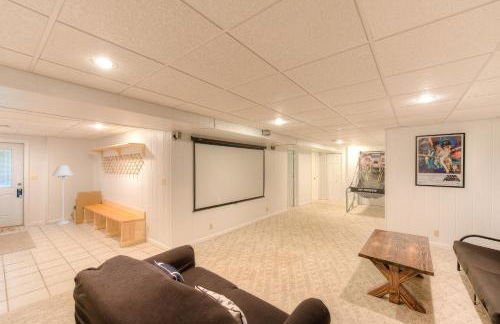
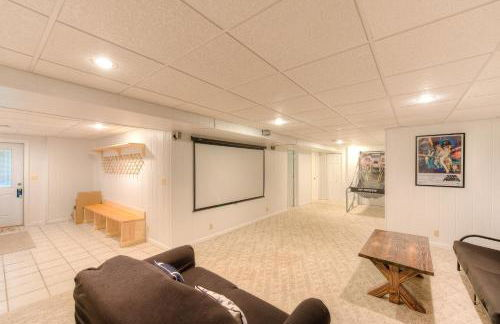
- floor lamp (63, 194)
